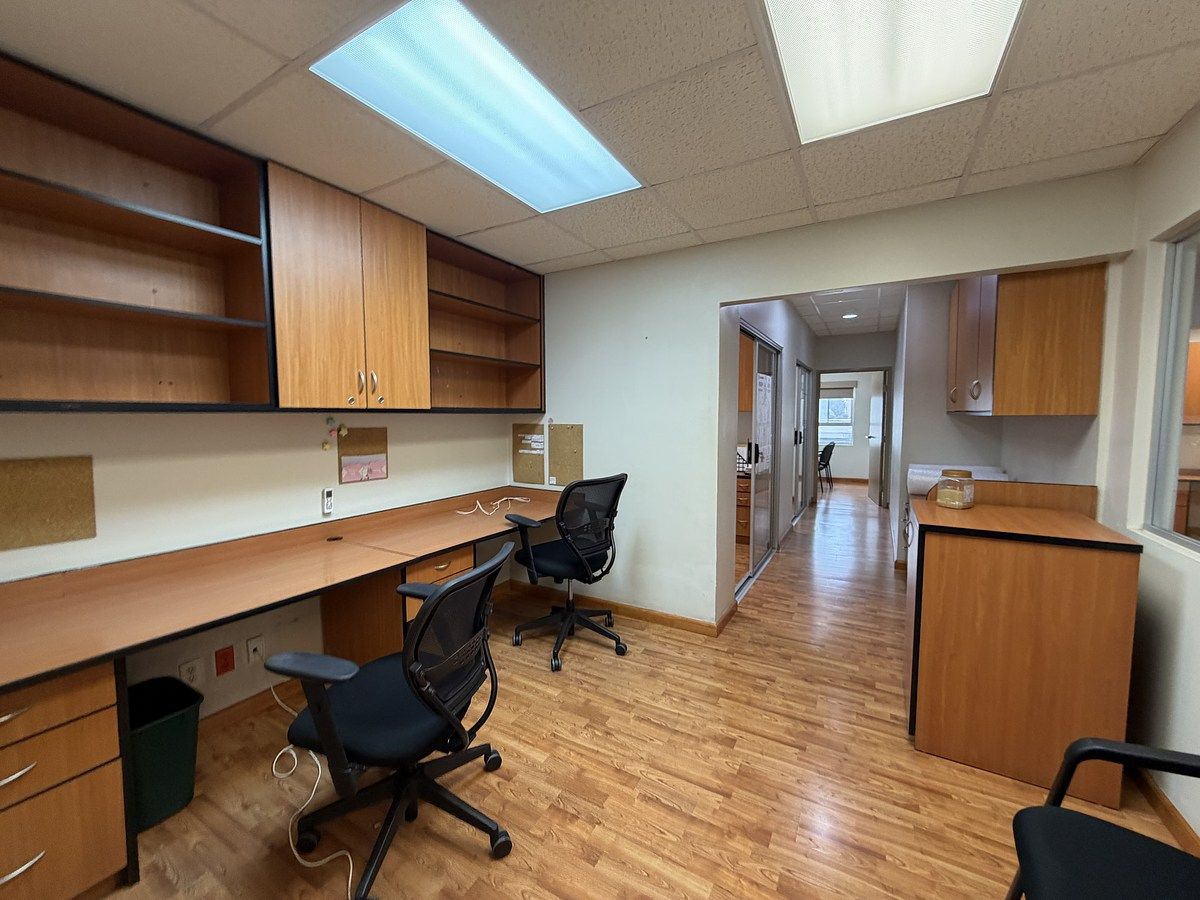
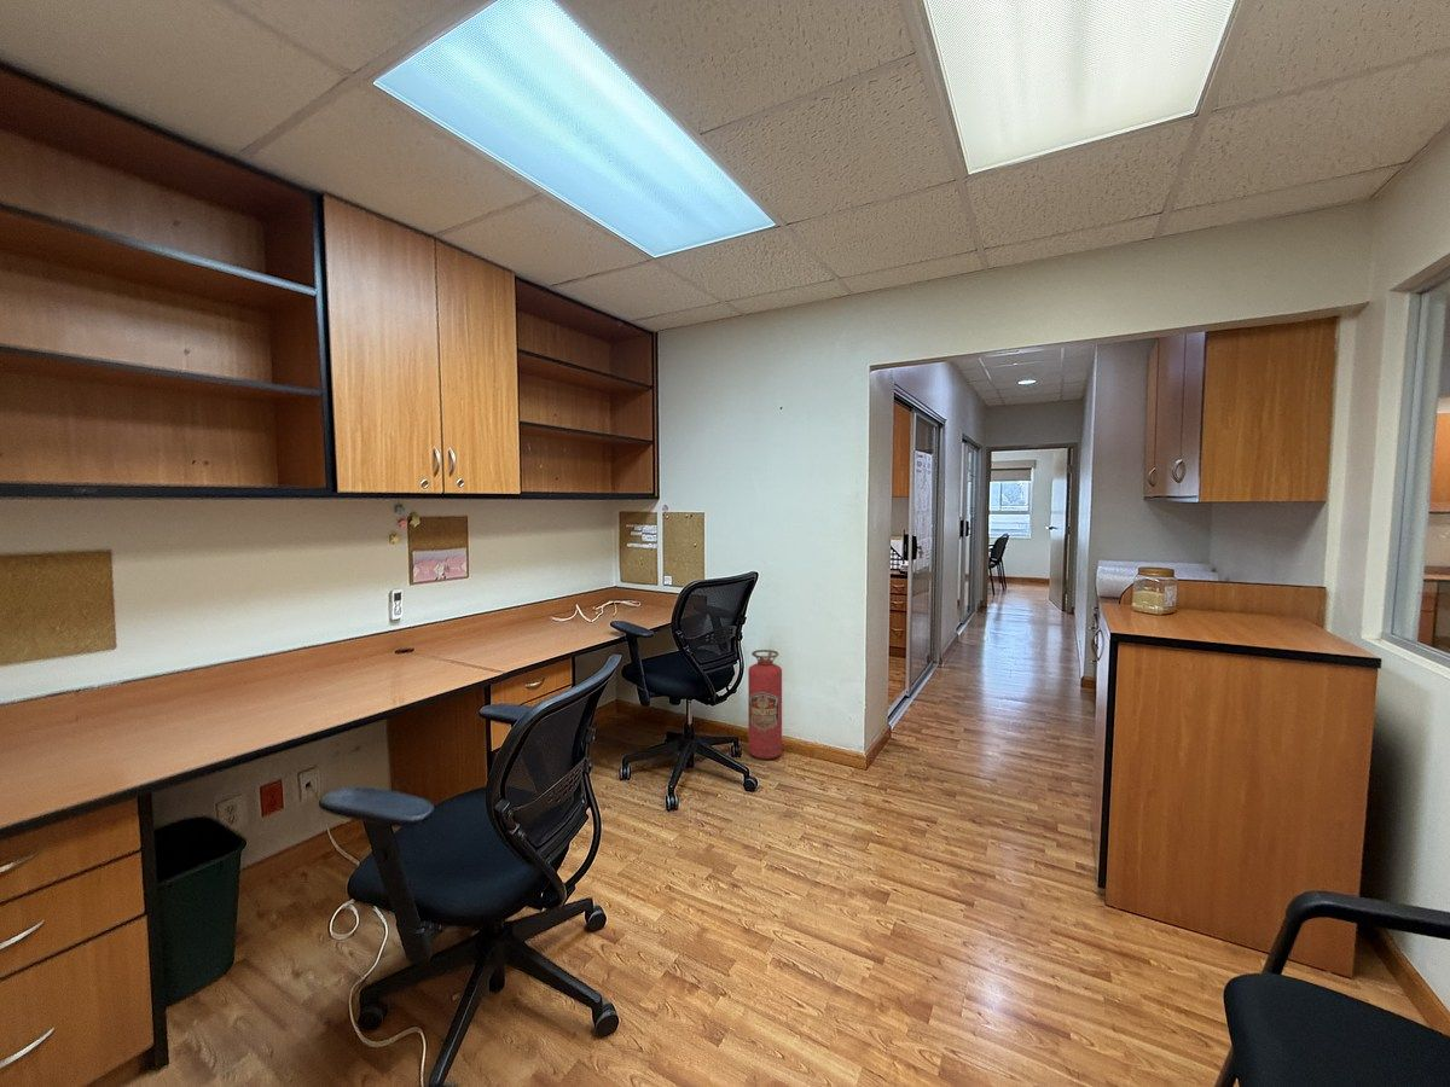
+ fire extinguisher (765, 703)
